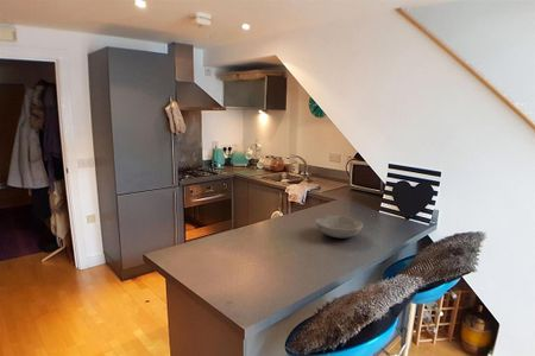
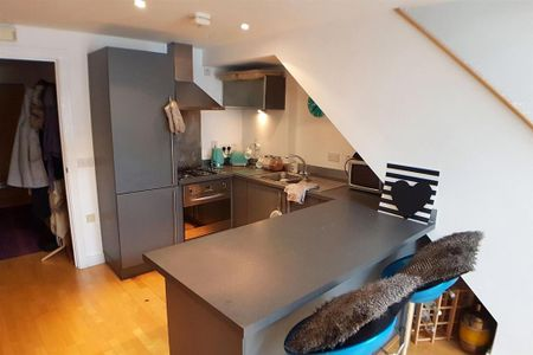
- bowl (338, 228)
